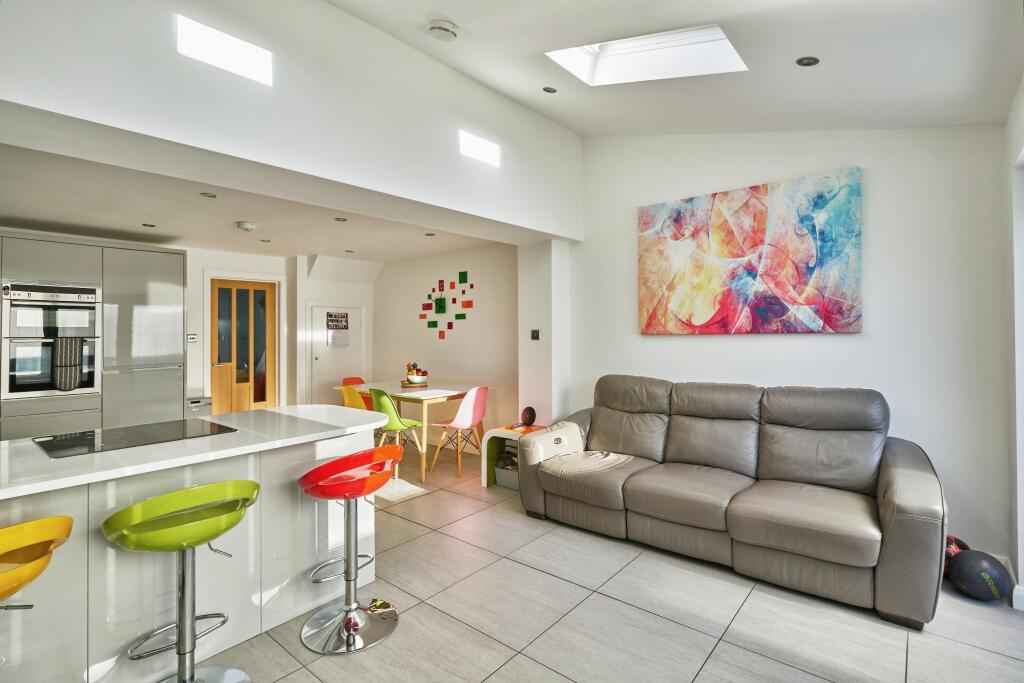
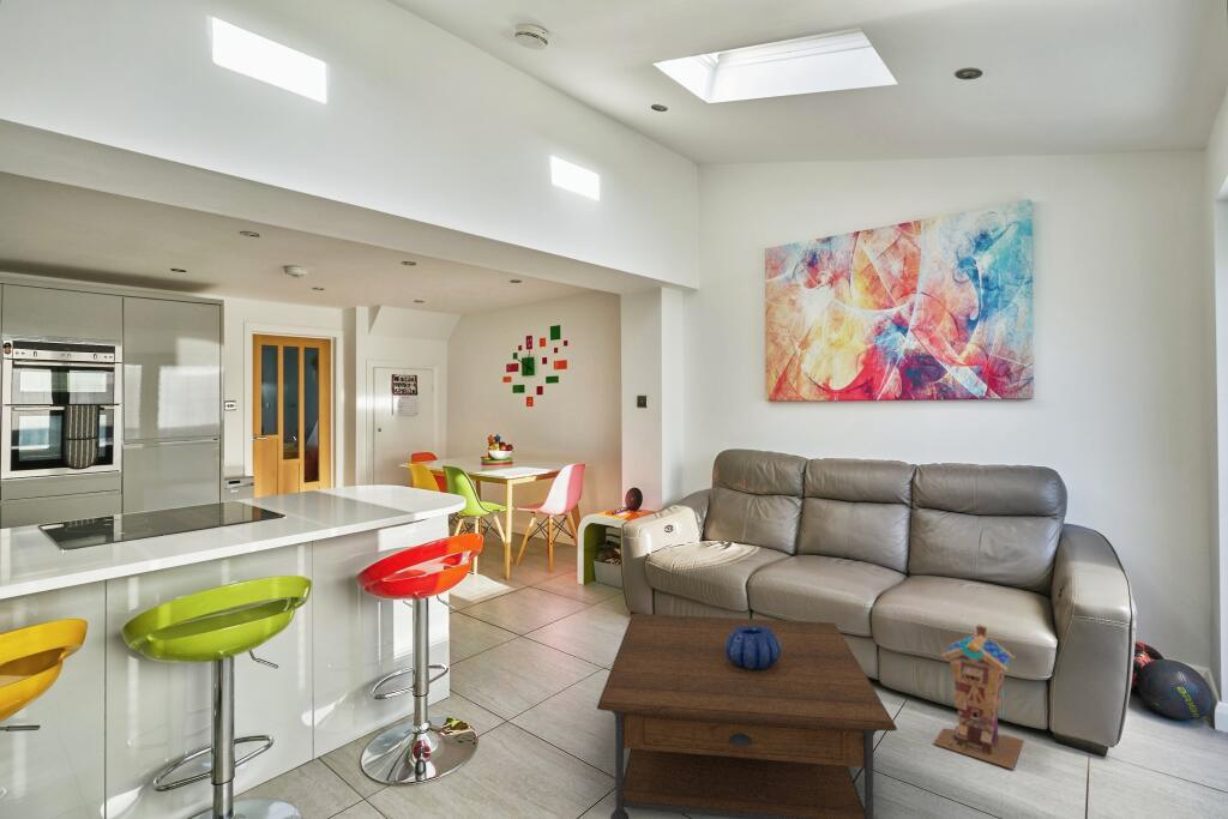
+ coffee table (735, 710)
+ decorative bowl (752, 645)
+ toy house (979, 685)
